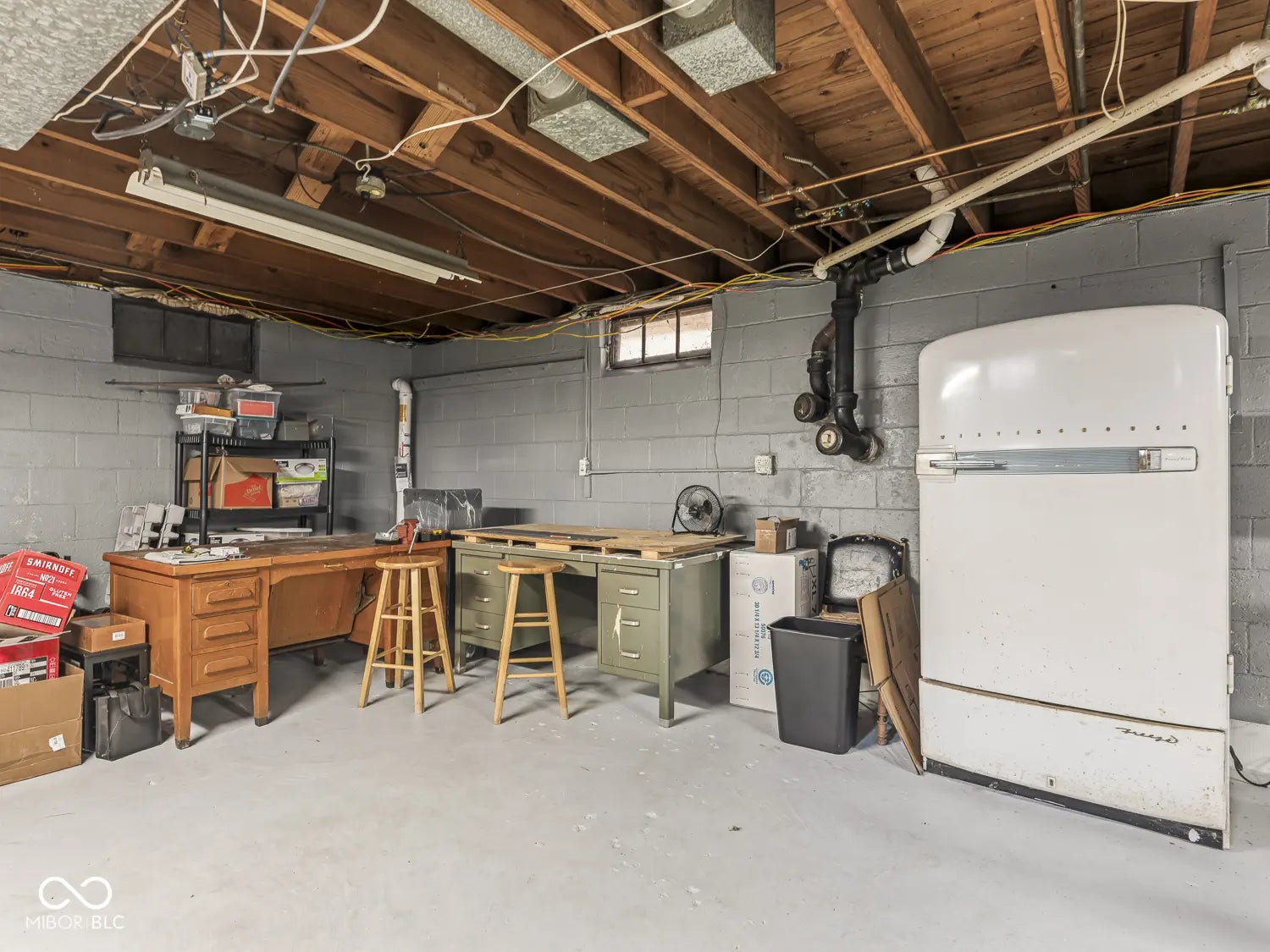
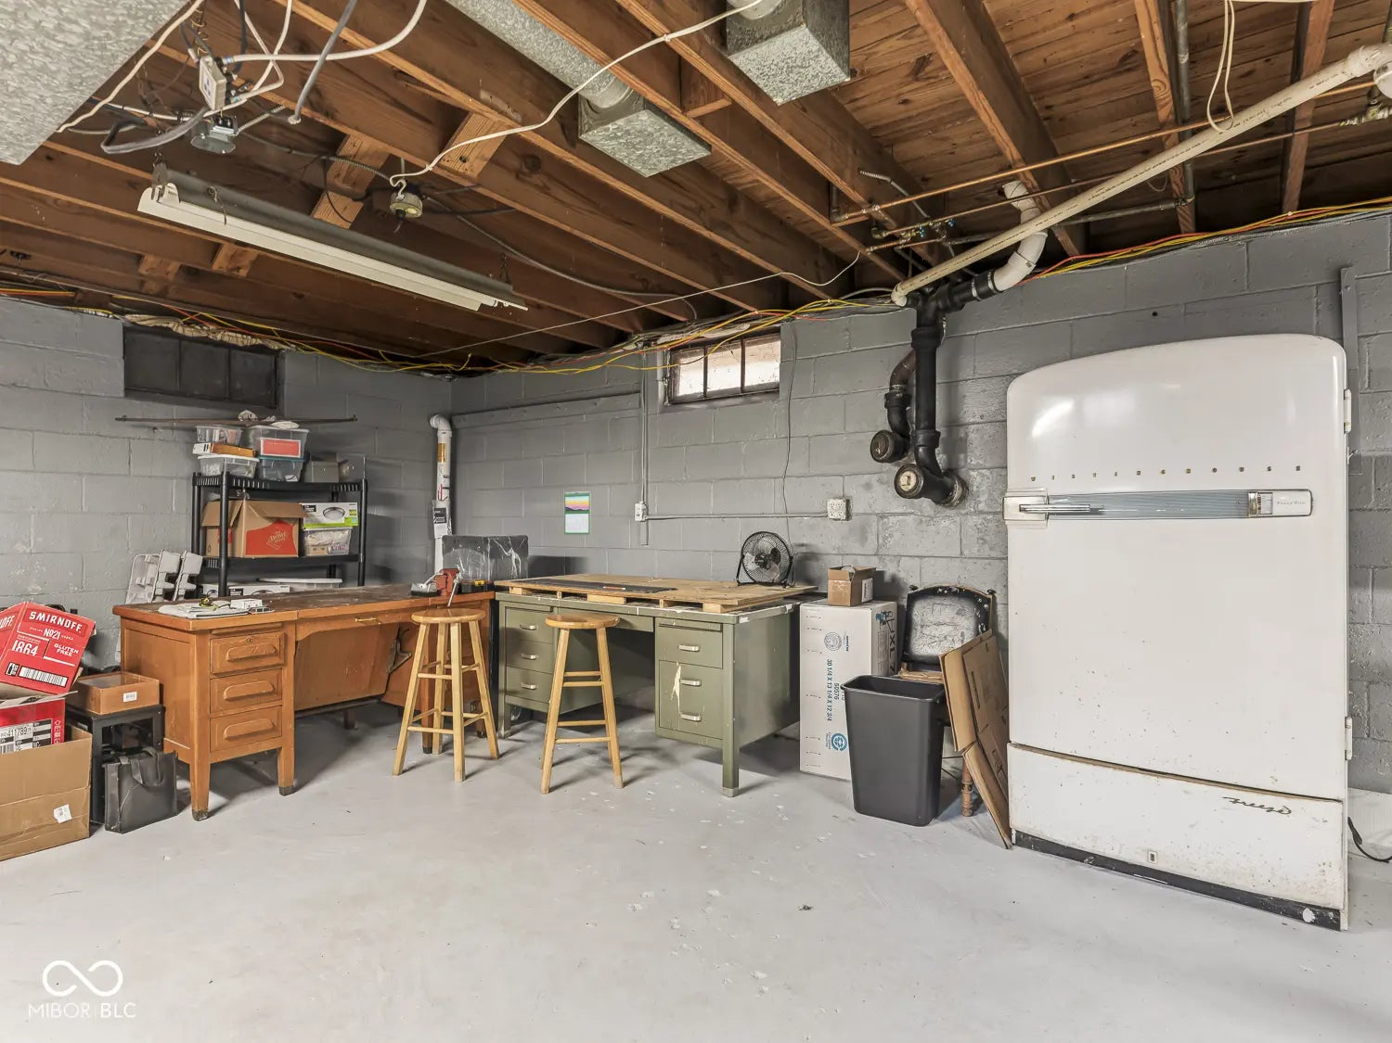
+ calendar (578, 513)
